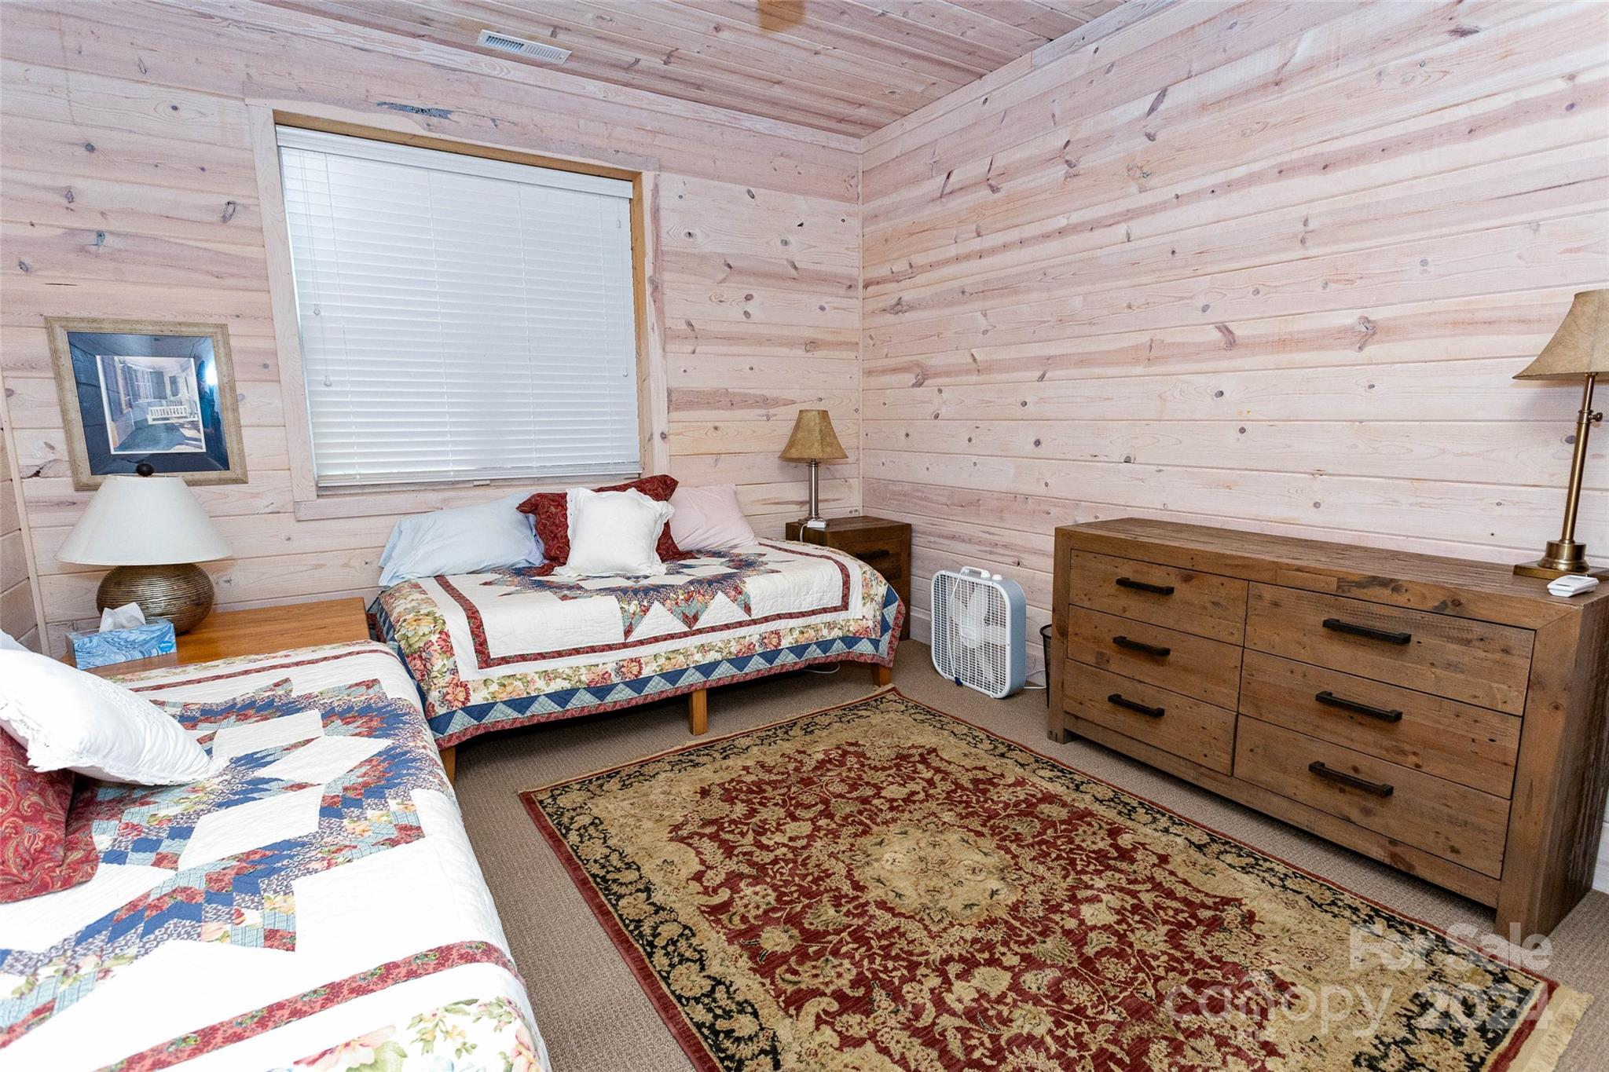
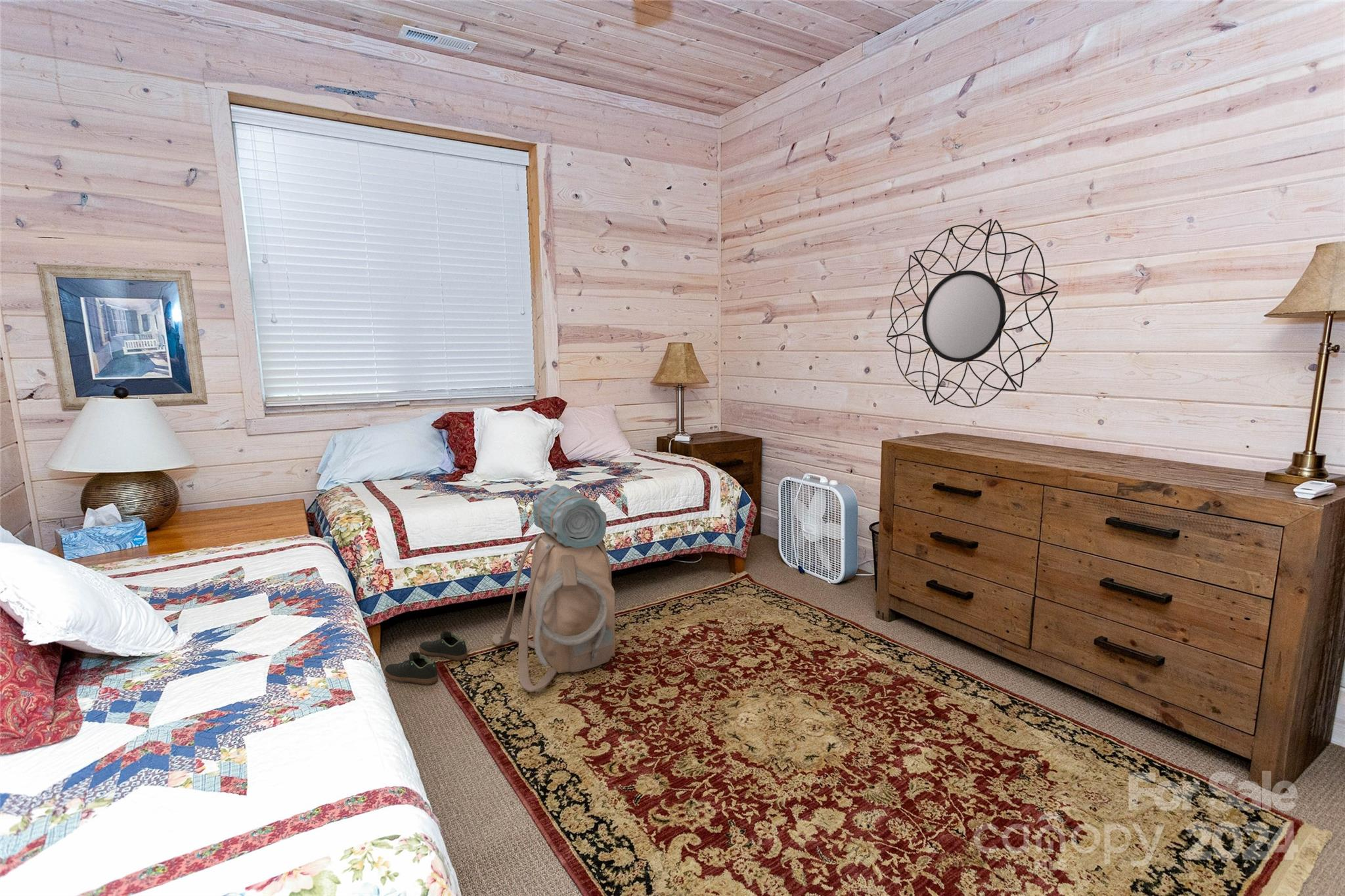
+ home mirror (962, 316)
+ backpack (557, 575)
+ shoe (427, 653)
